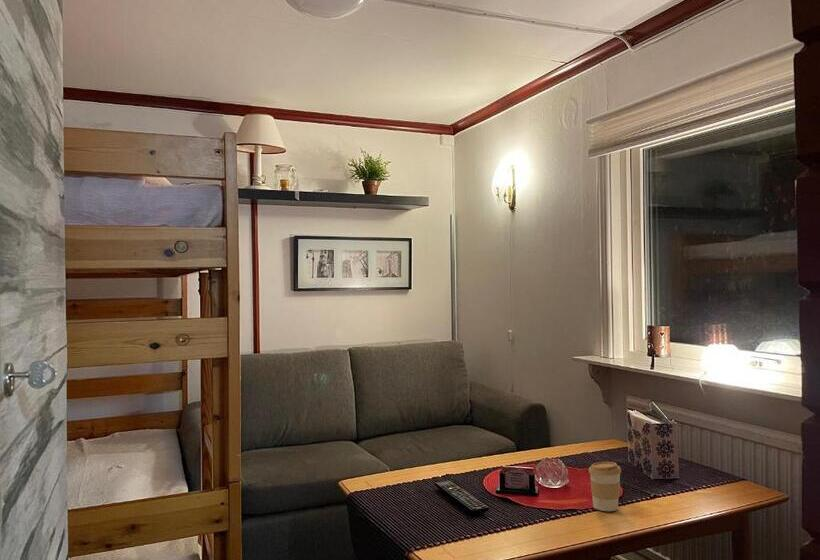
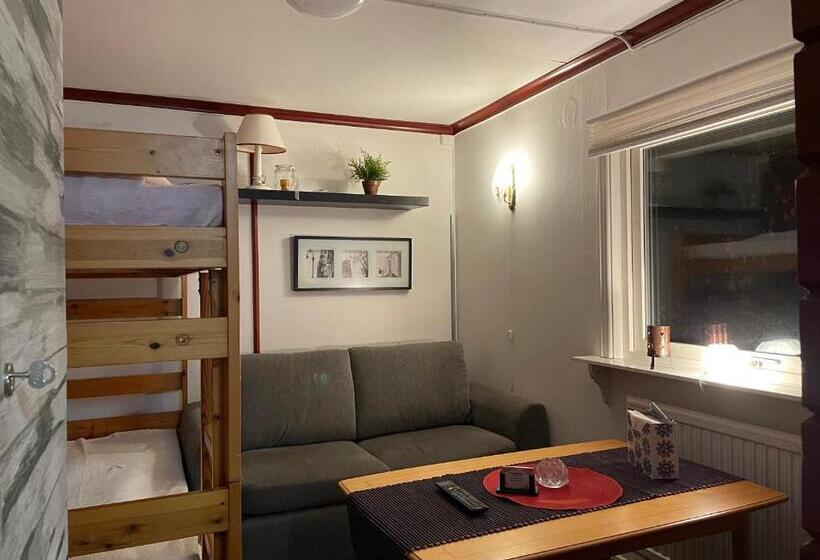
- coffee cup (605, 485)
